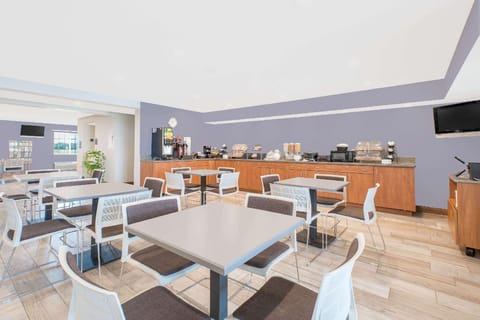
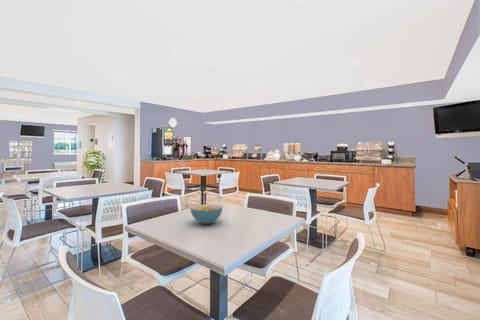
+ cereal bowl (206, 215)
